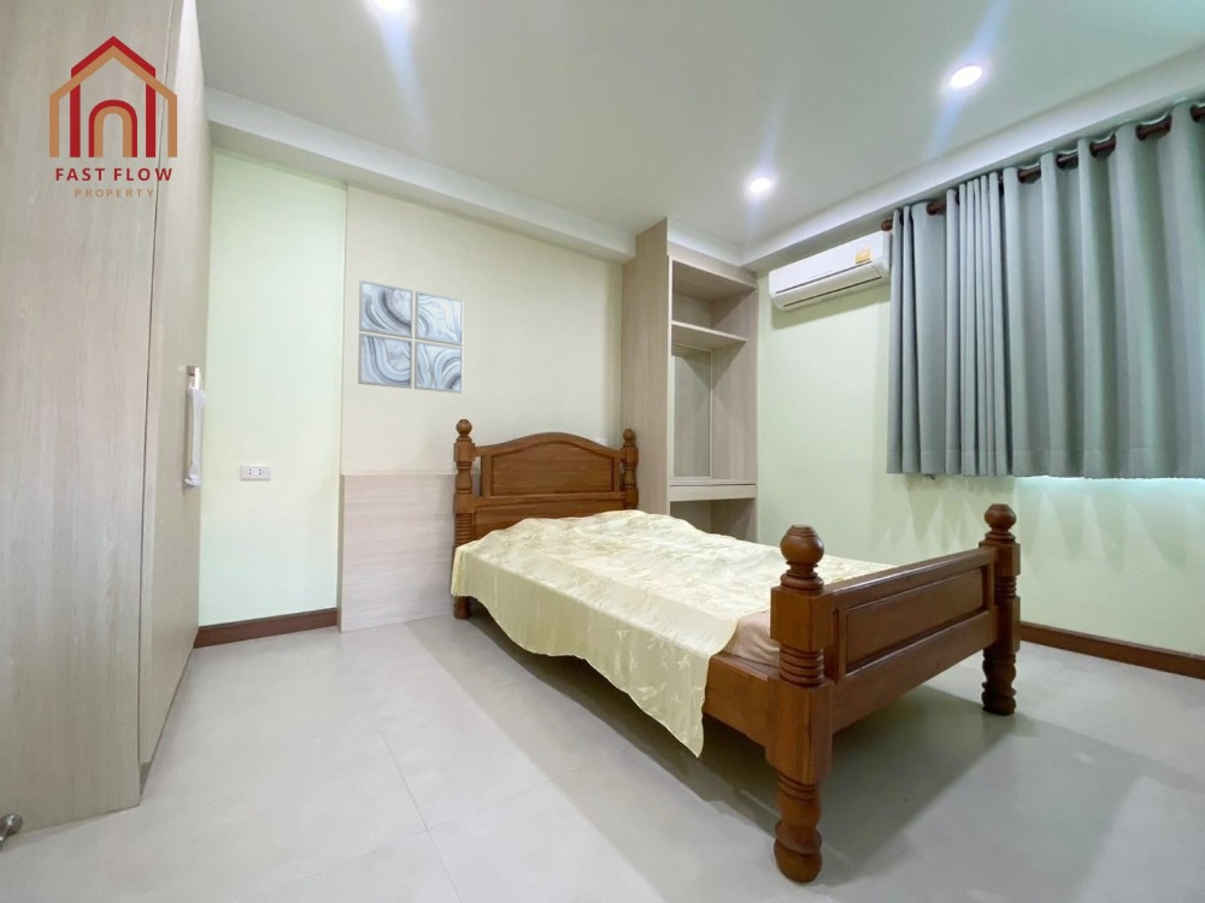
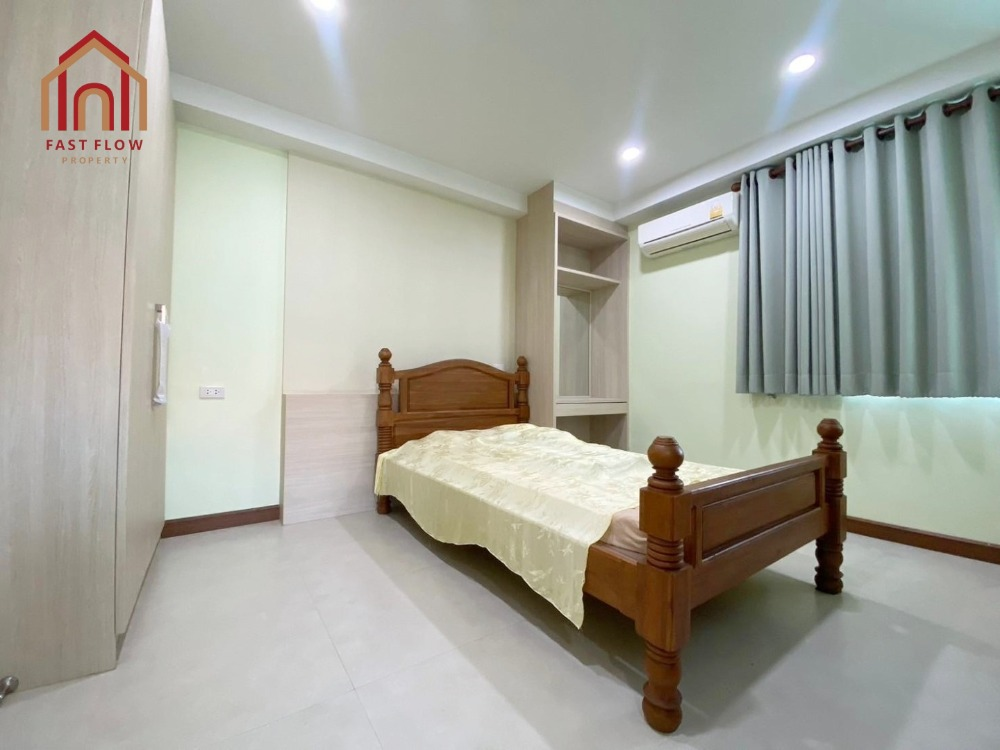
- wall art (415, 338)
